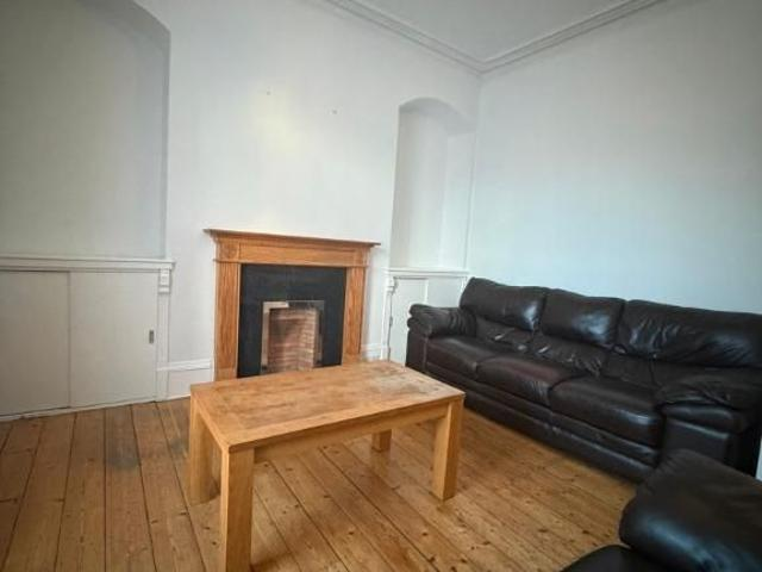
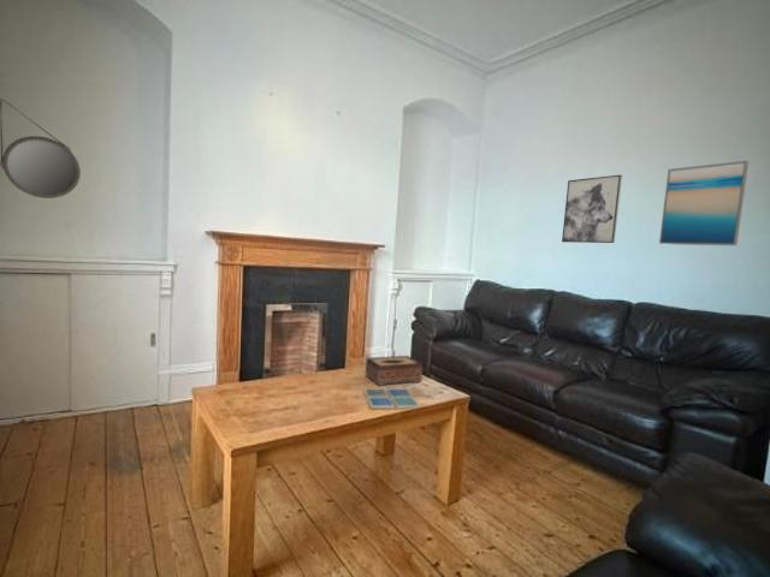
+ wall art (700, 204)
+ tissue box (393, 369)
+ drink coaster (391, 398)
+ wall art (590, 210)
+ home mirror (42, 153)
